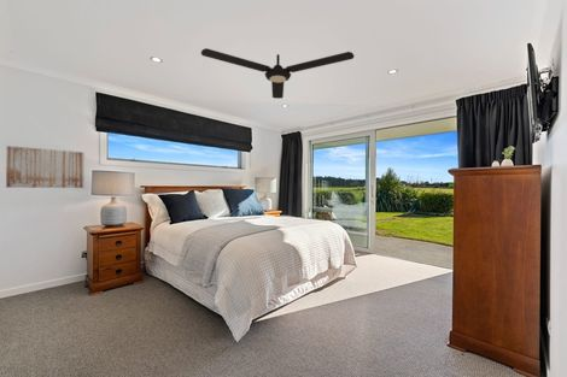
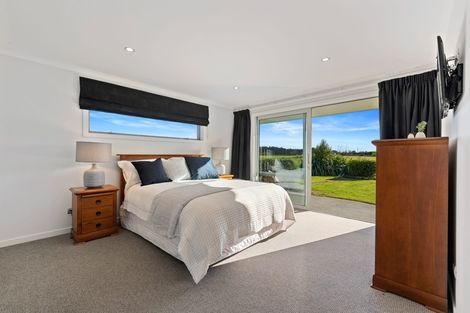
- wall art (47, 167)
- ceiling fan (277, 73)
